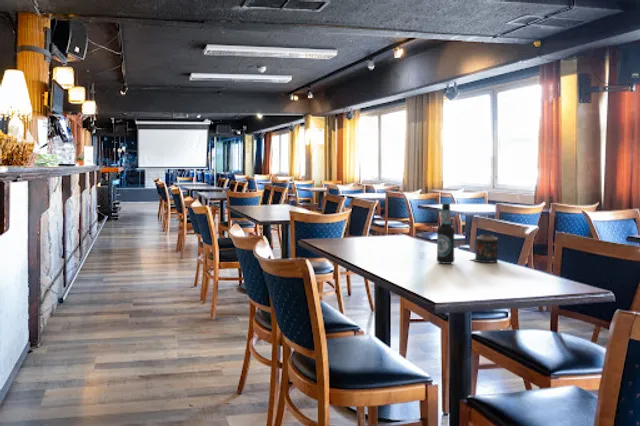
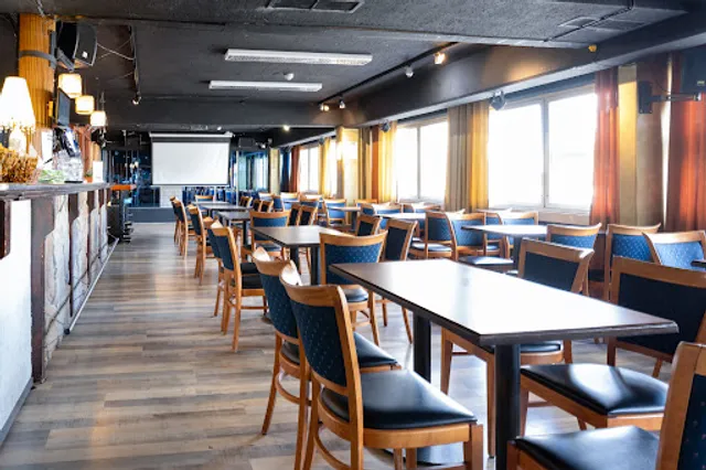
- bottle (445, 233)
- candle (483, 247)
